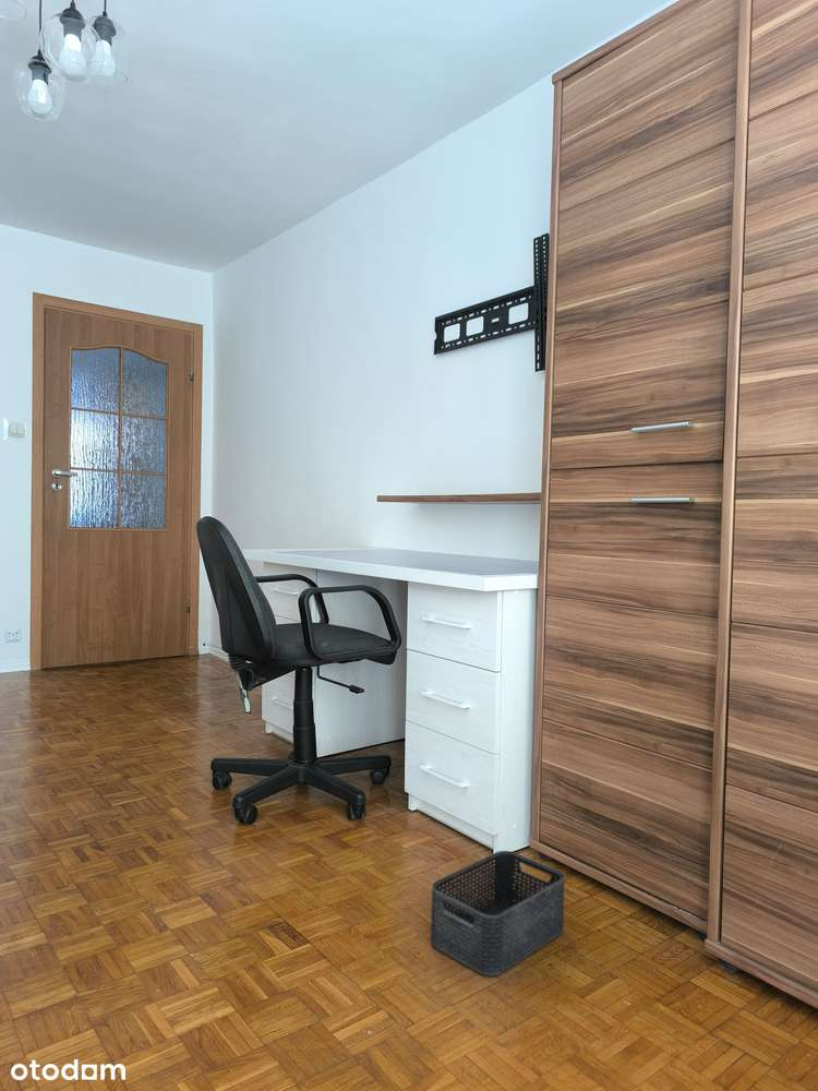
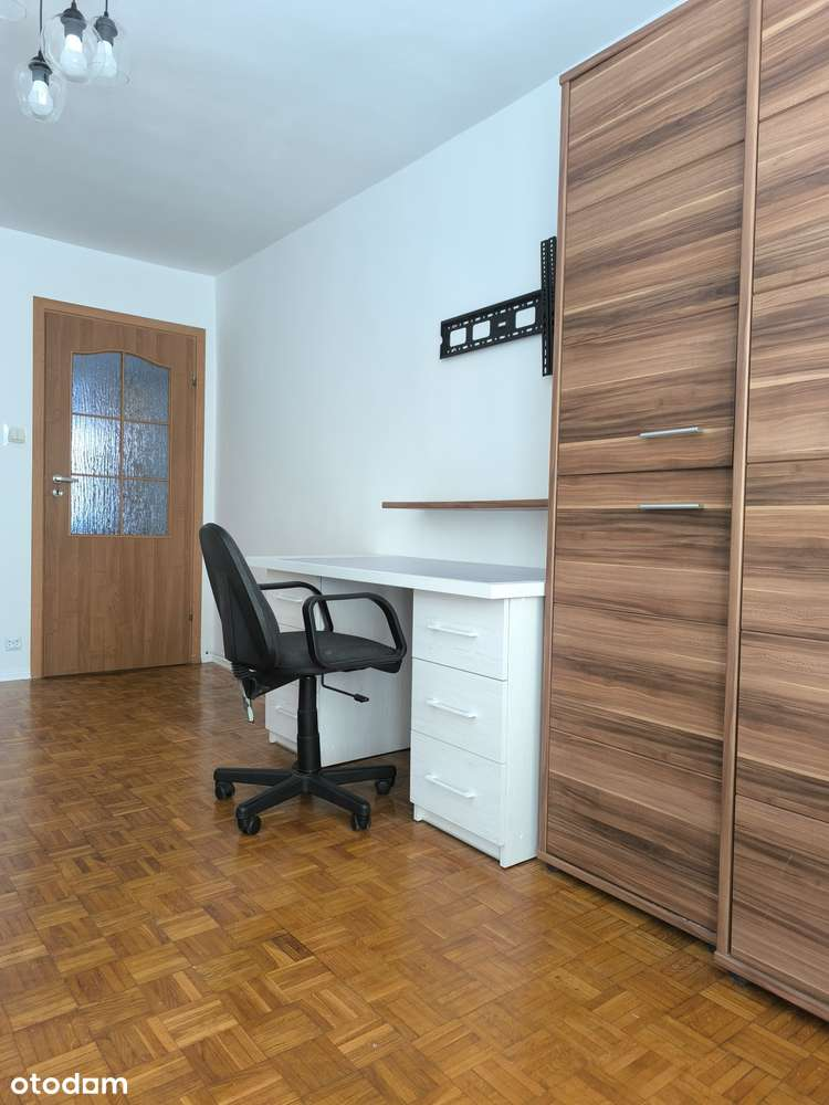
- storage bin (498, 908)
